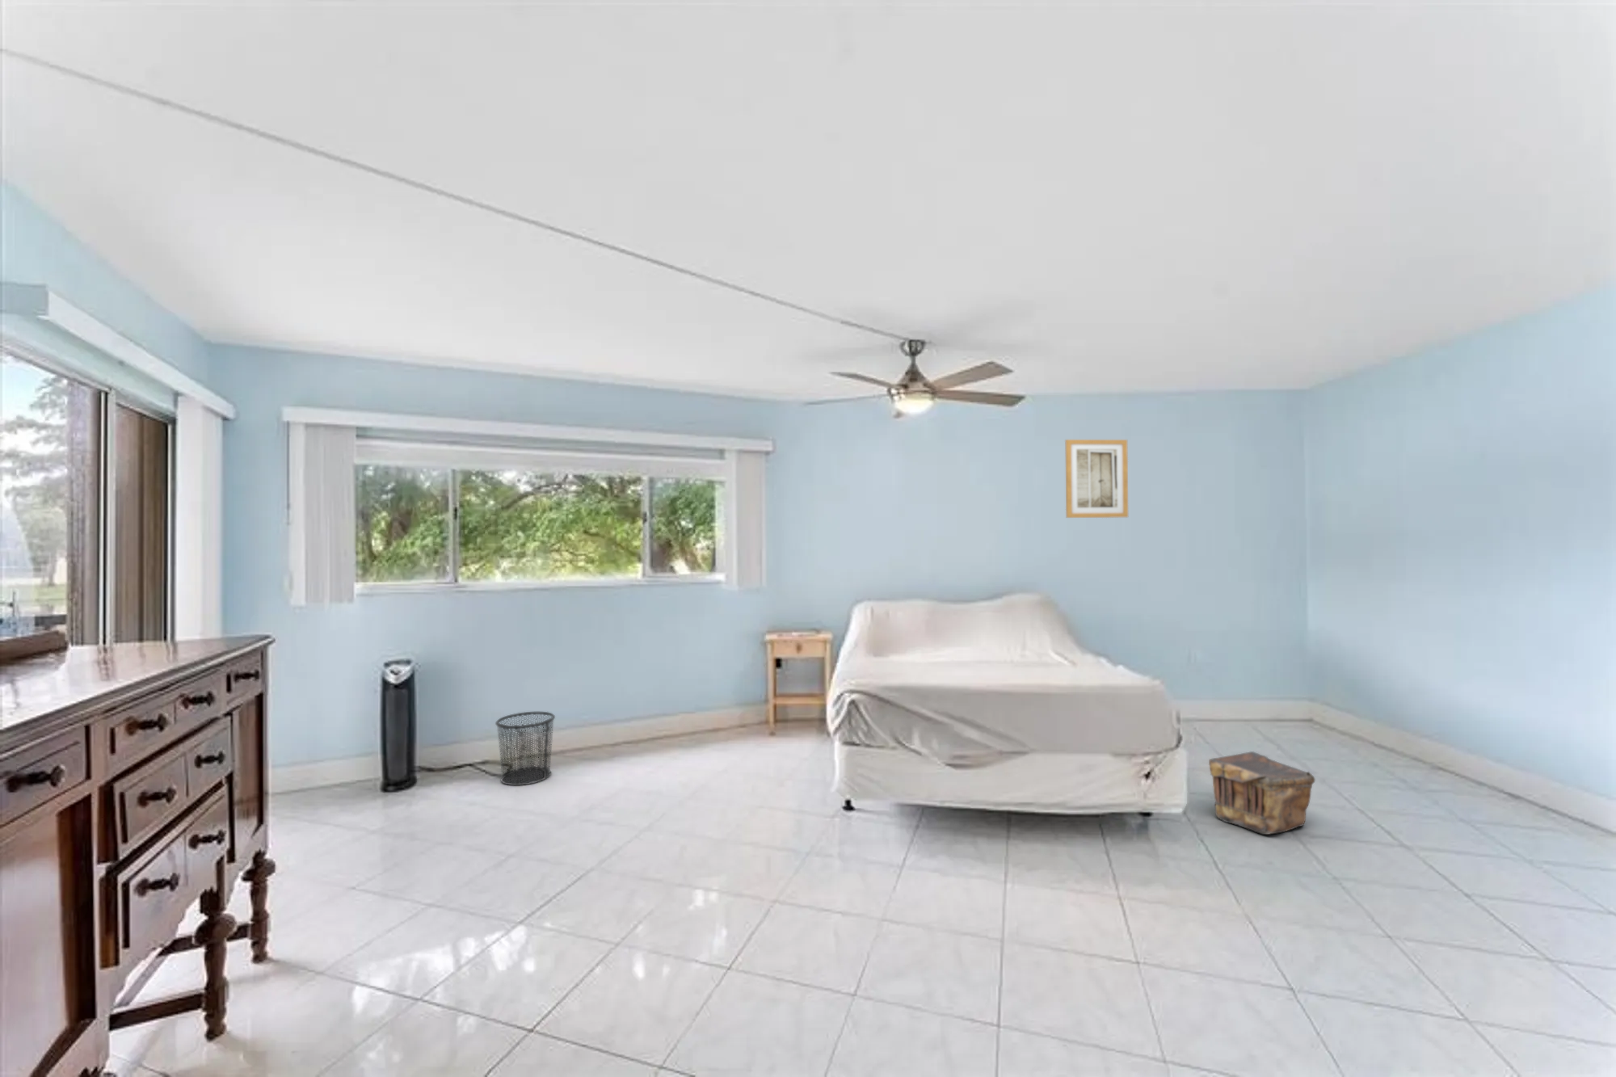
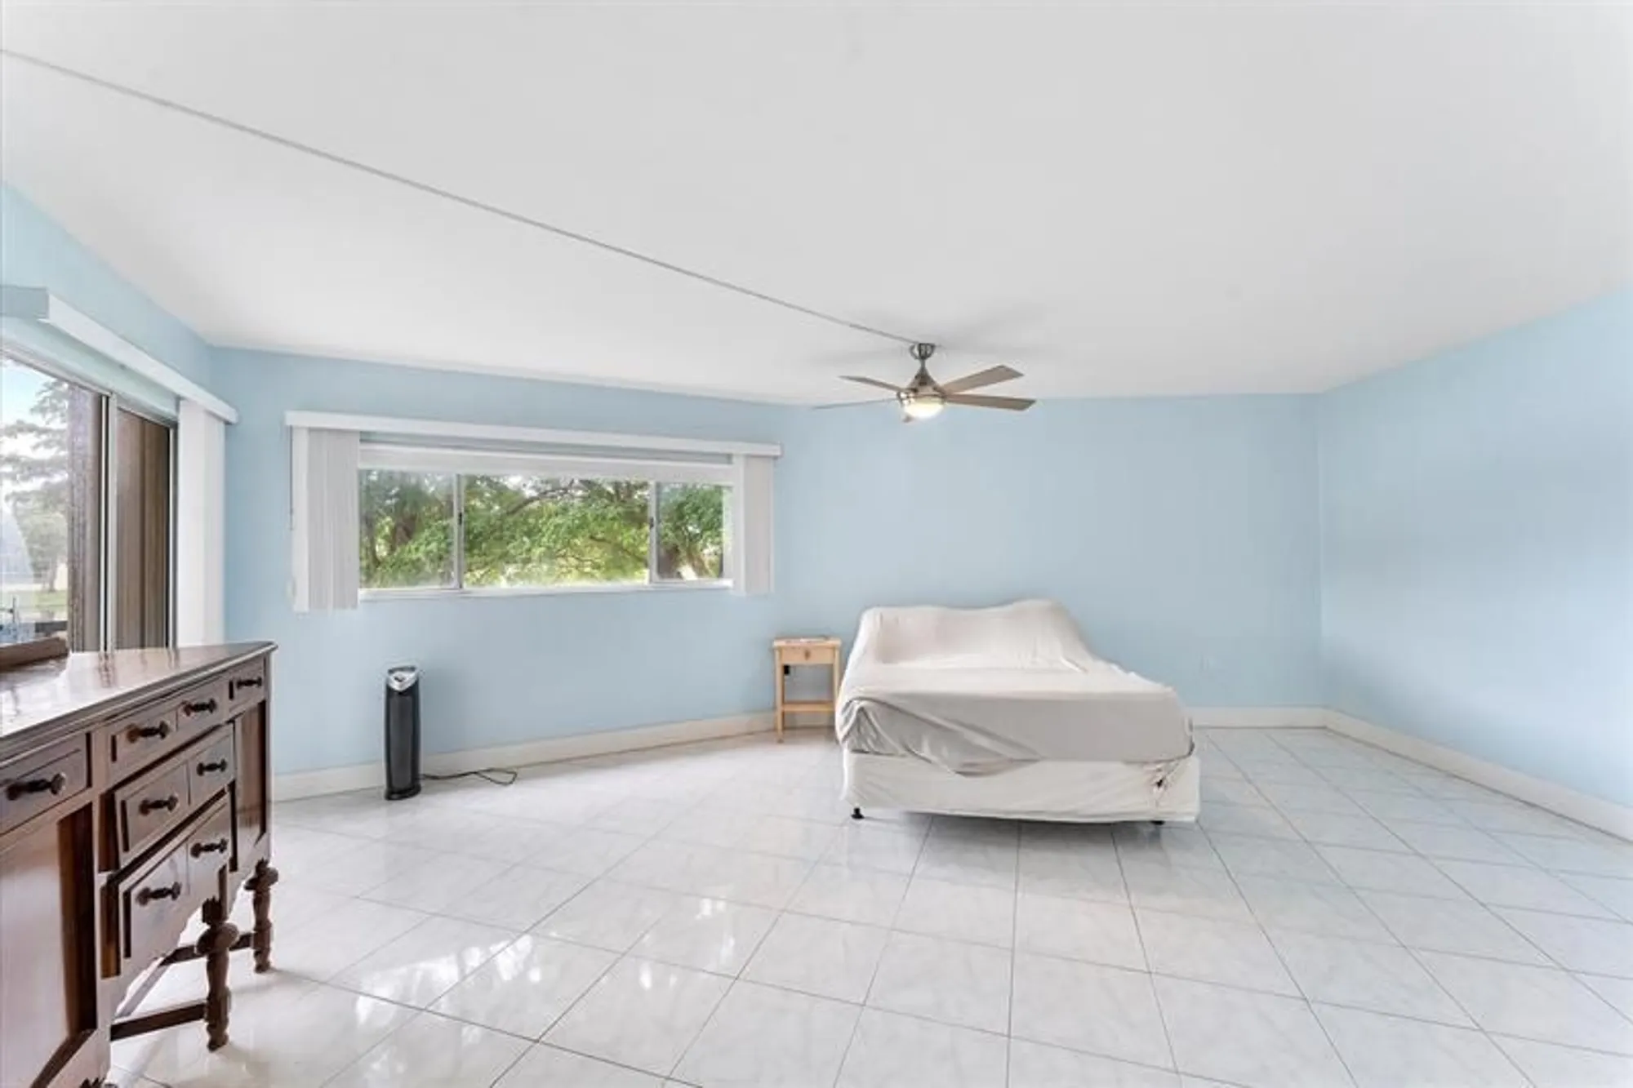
- waste bin (526, 748)
- pouch (1262, 792)
- wall art (1097, 478)
